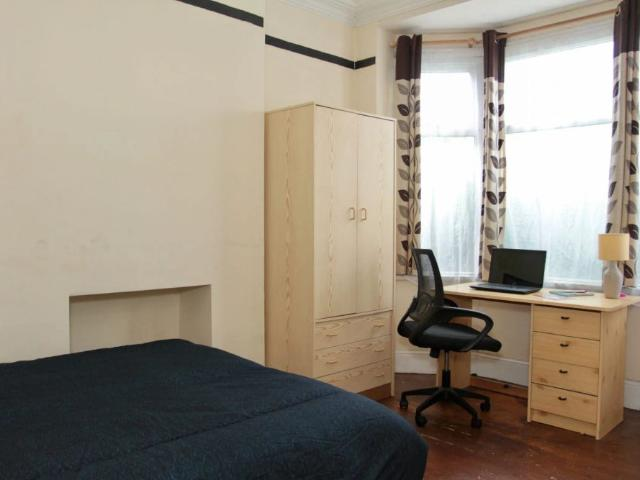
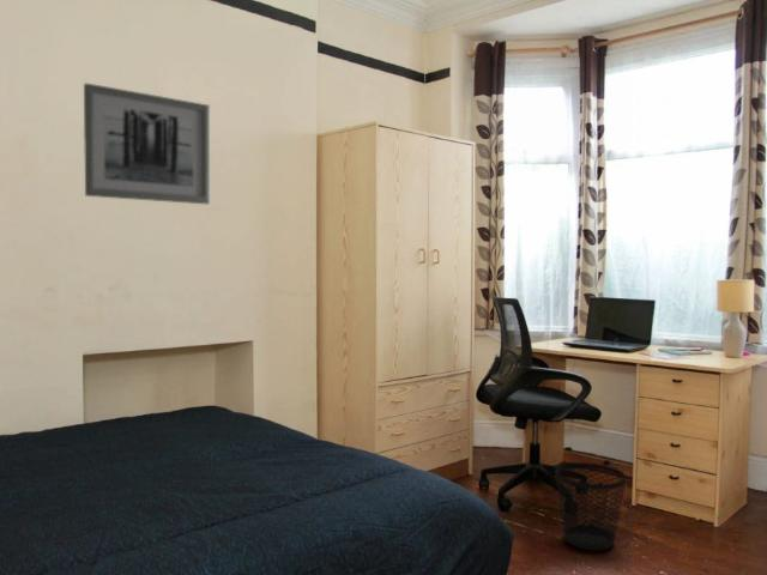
+ wall art (150, 147)
+ wastebasket (588, 507)
